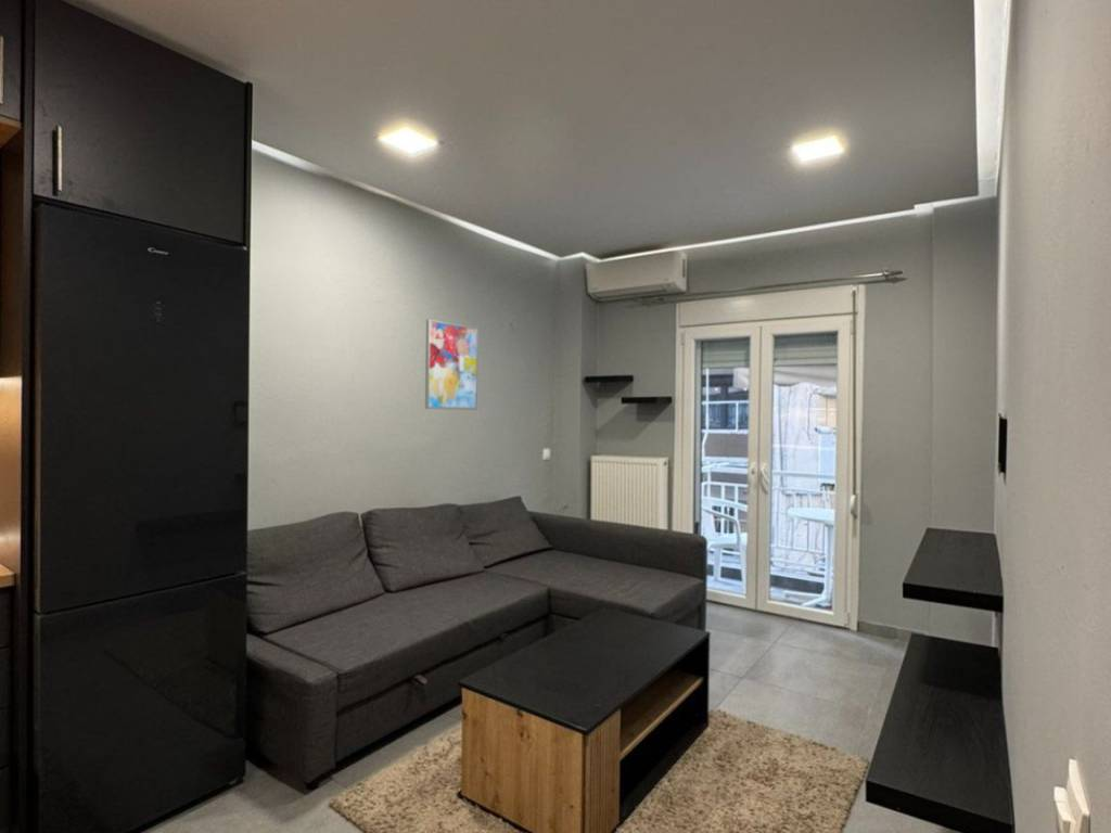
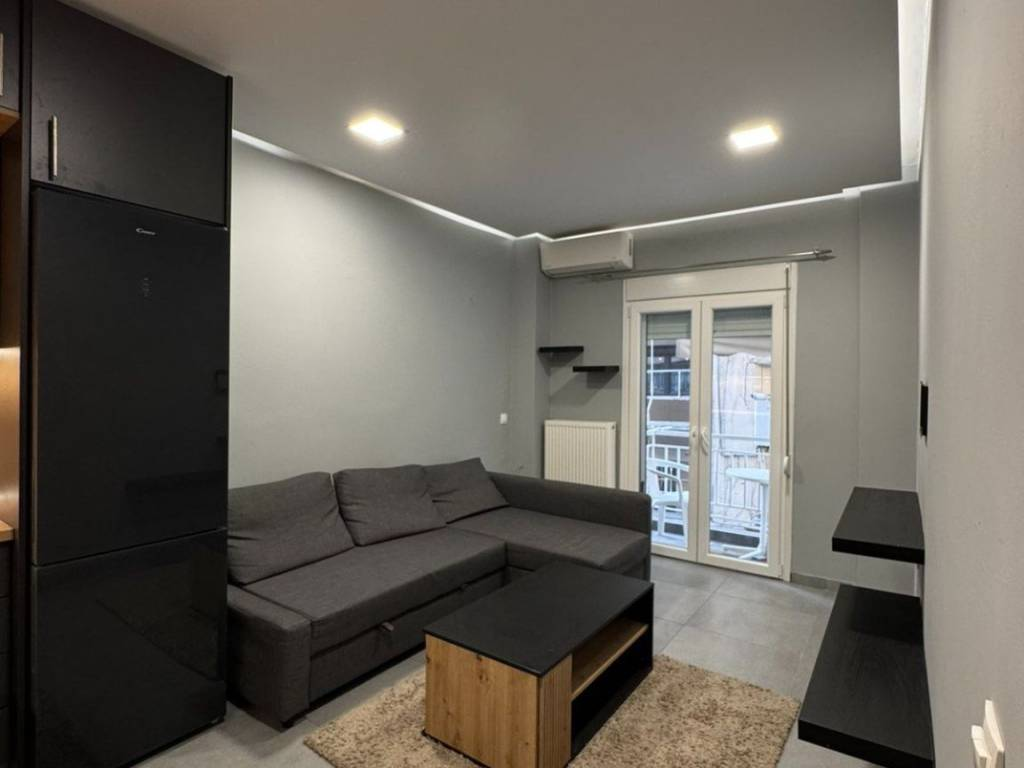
- wall art (452, 367)
